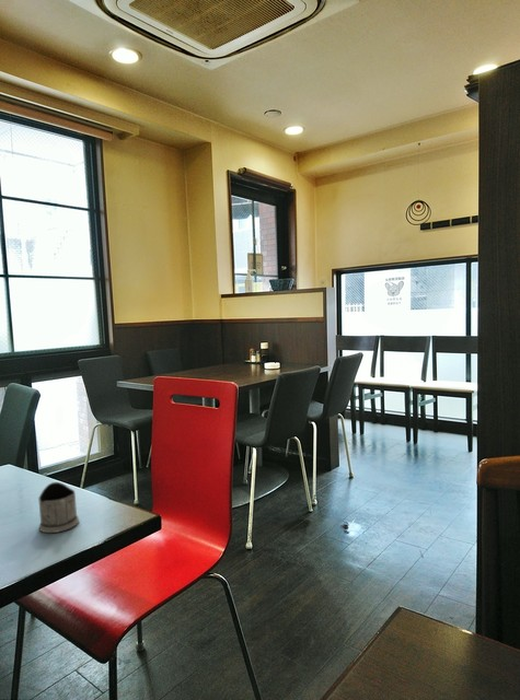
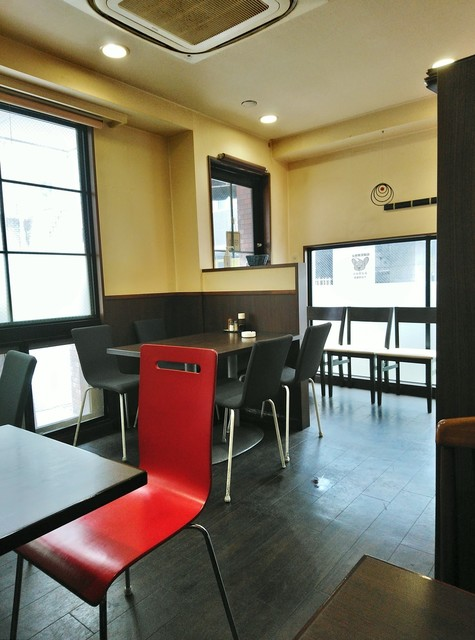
- tea glass holder (59, 508)
